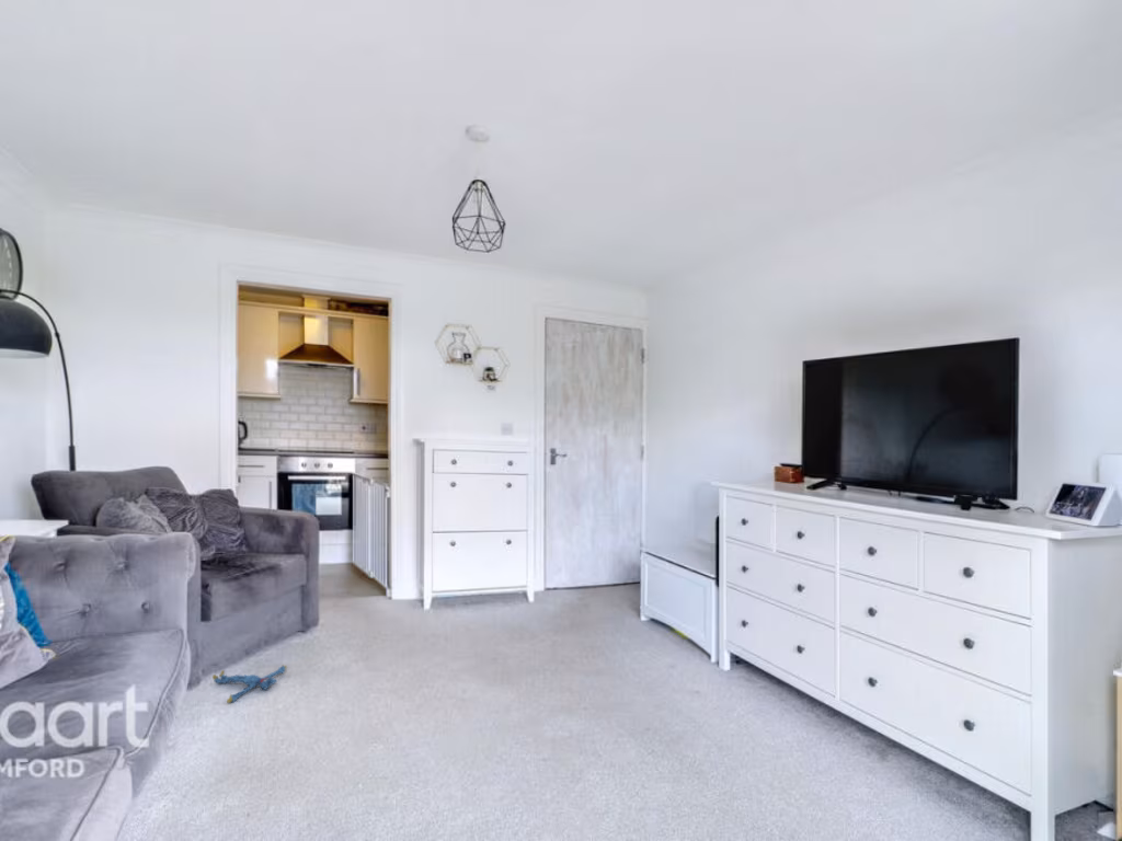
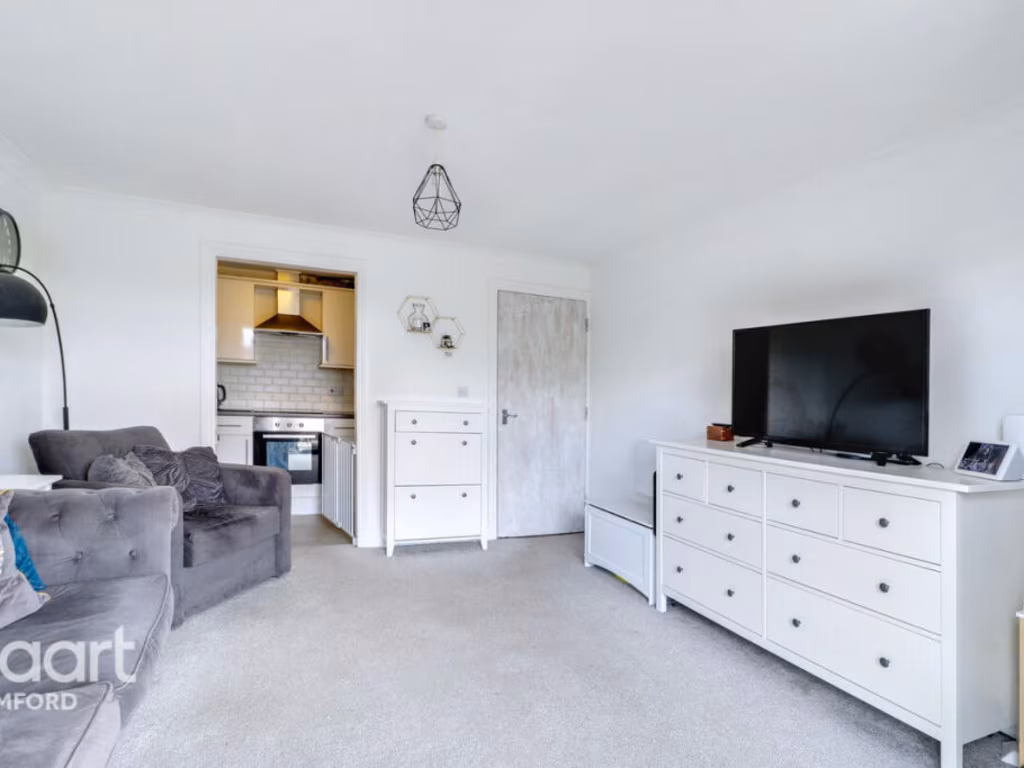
- plush toy (244, 679)
